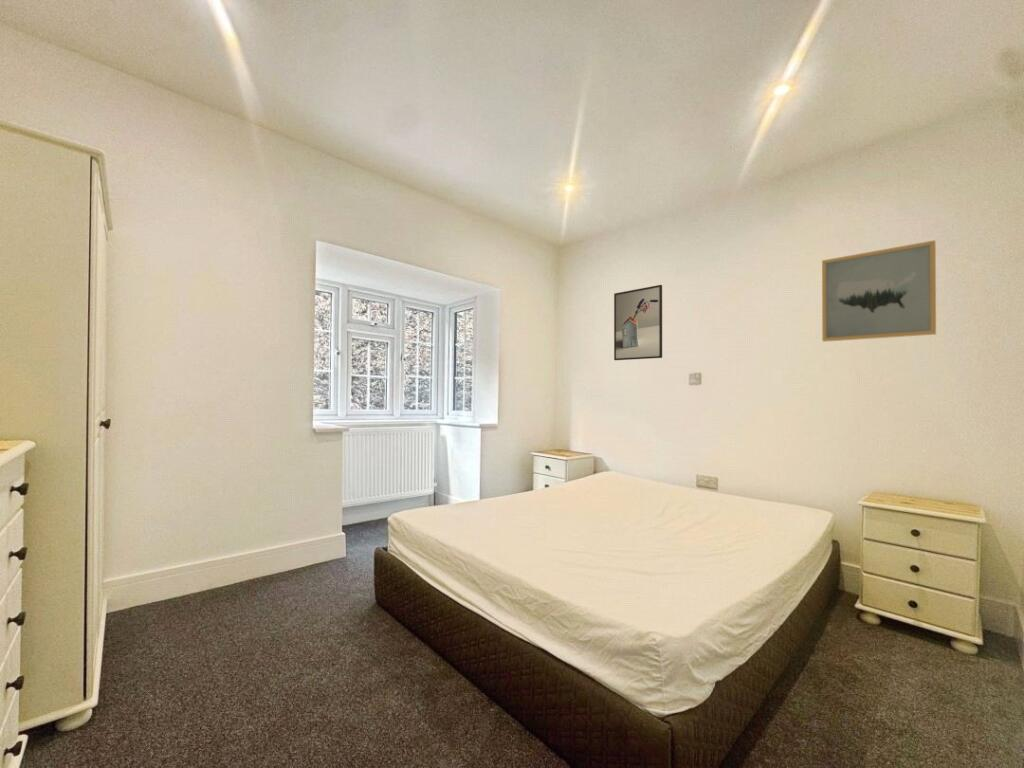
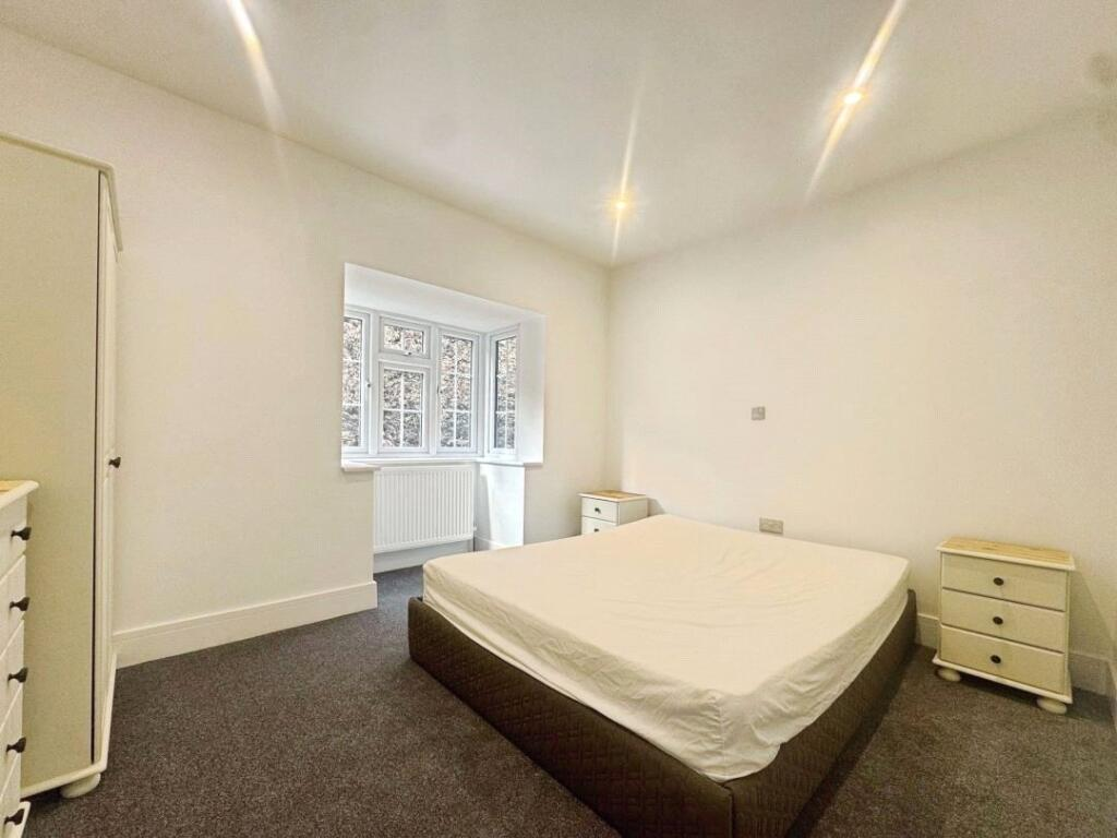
- wall art (875, 294)
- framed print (637, 324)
